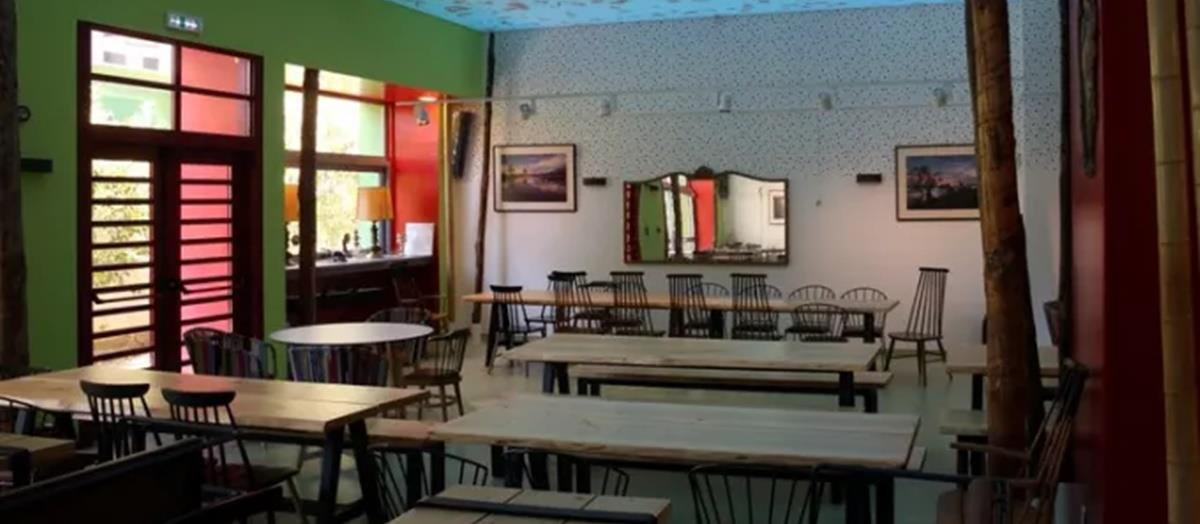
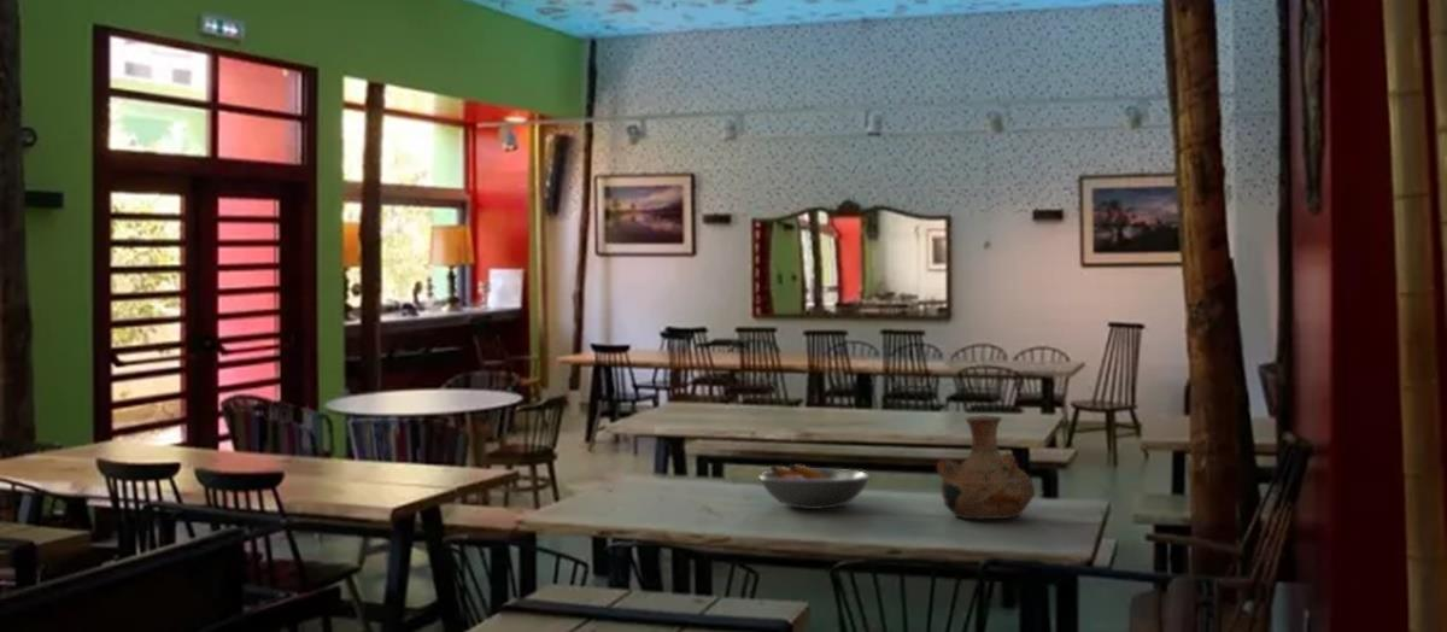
+ fruit bowl (814, 486)
+ vase (985, 466)
